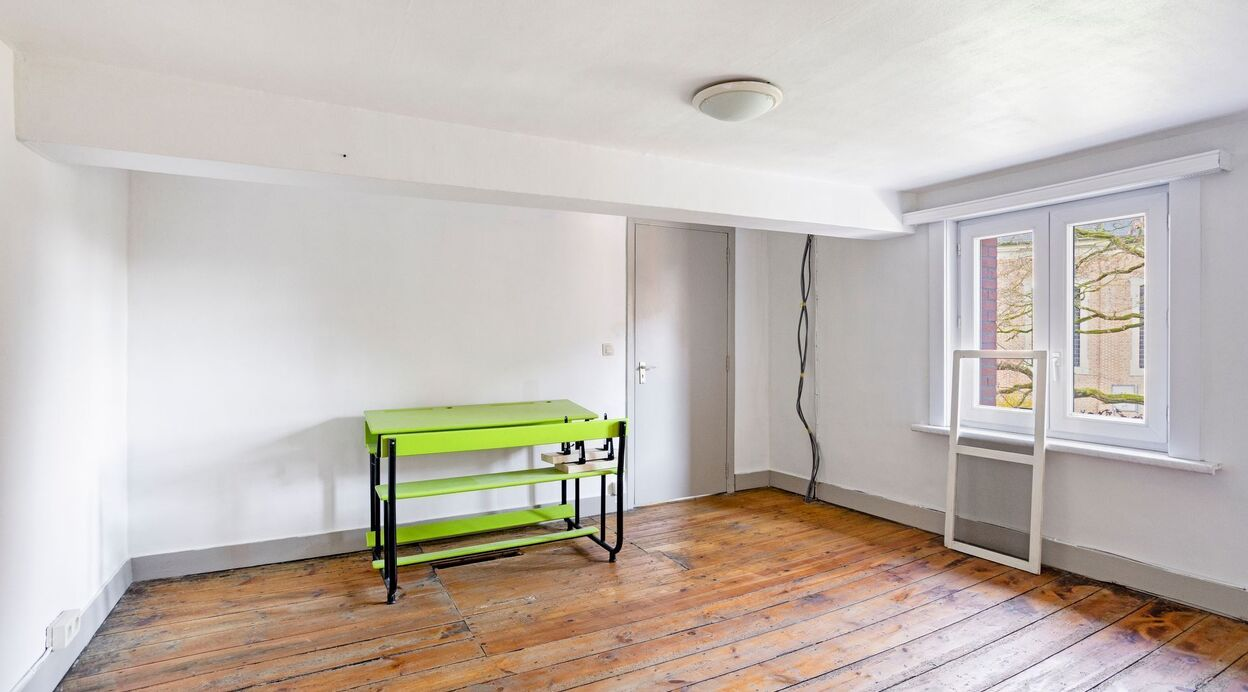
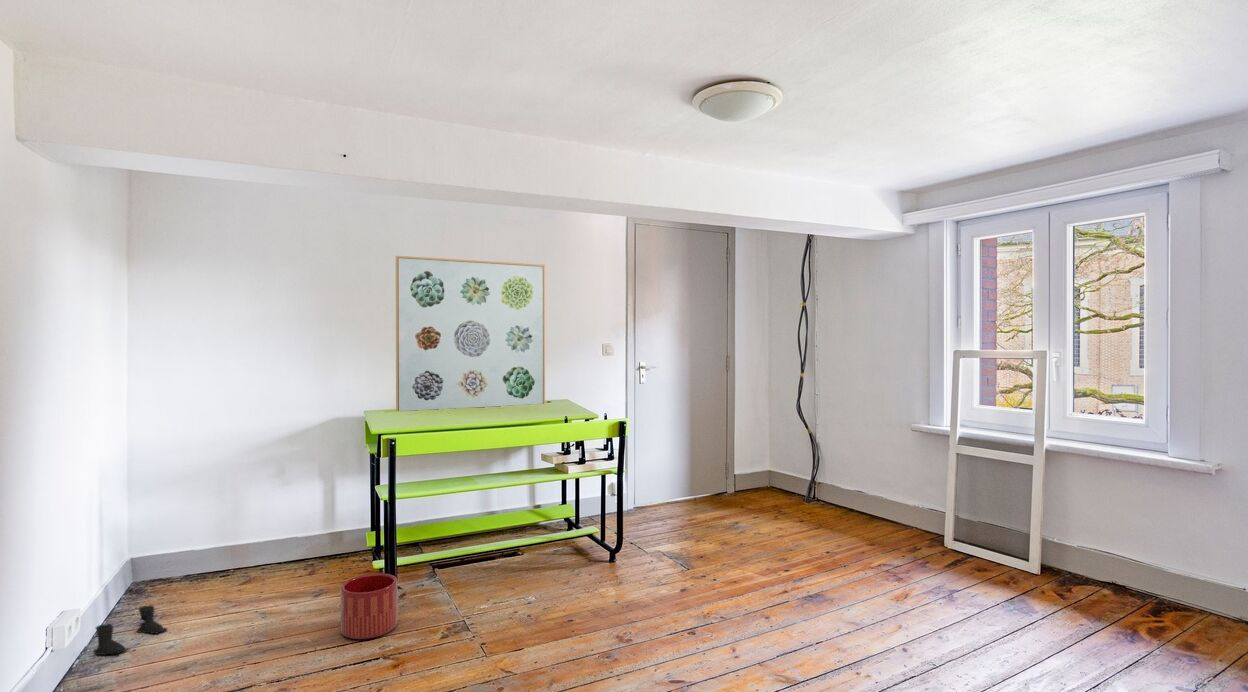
+ planter (369, 605)
+ wall art (474, 335)
+ boots (136, 631)
